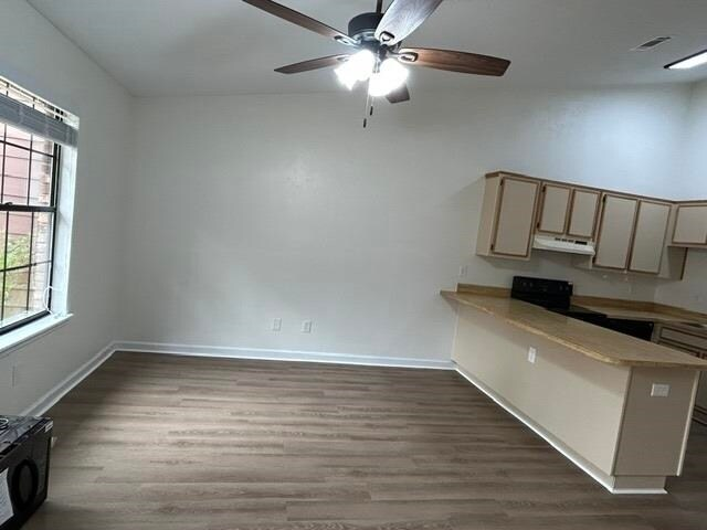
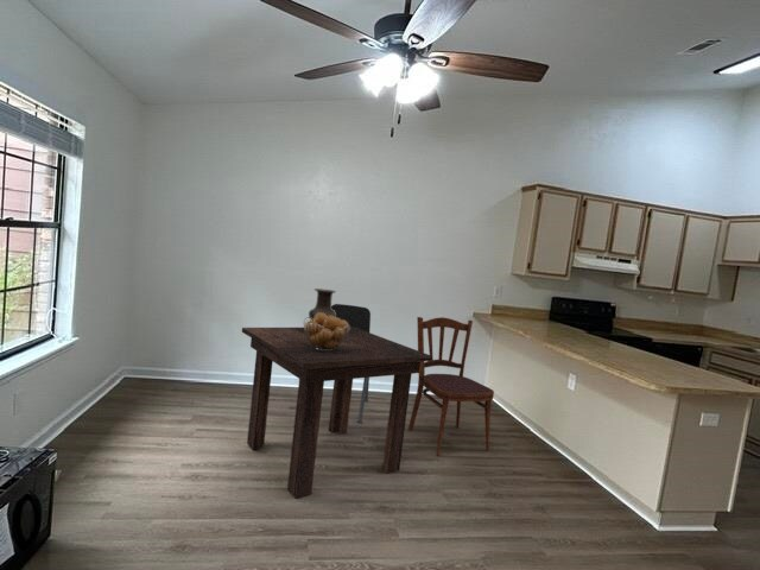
+ dining table (331, 401)
+ dining chair (452, 381)
+ fruit basket (325, 331)
+ dining chair (365, 378)
+ vase (323, 310)
